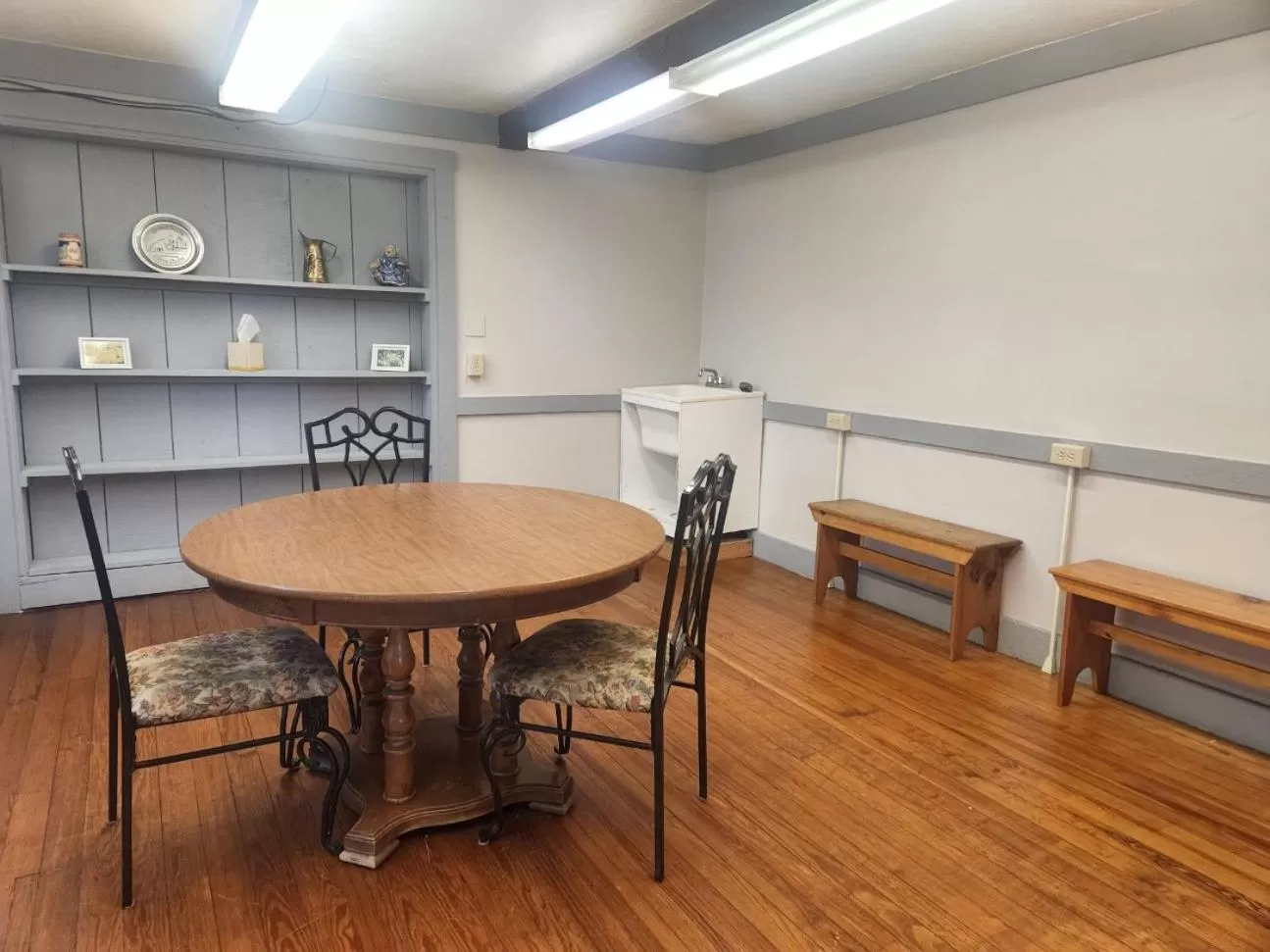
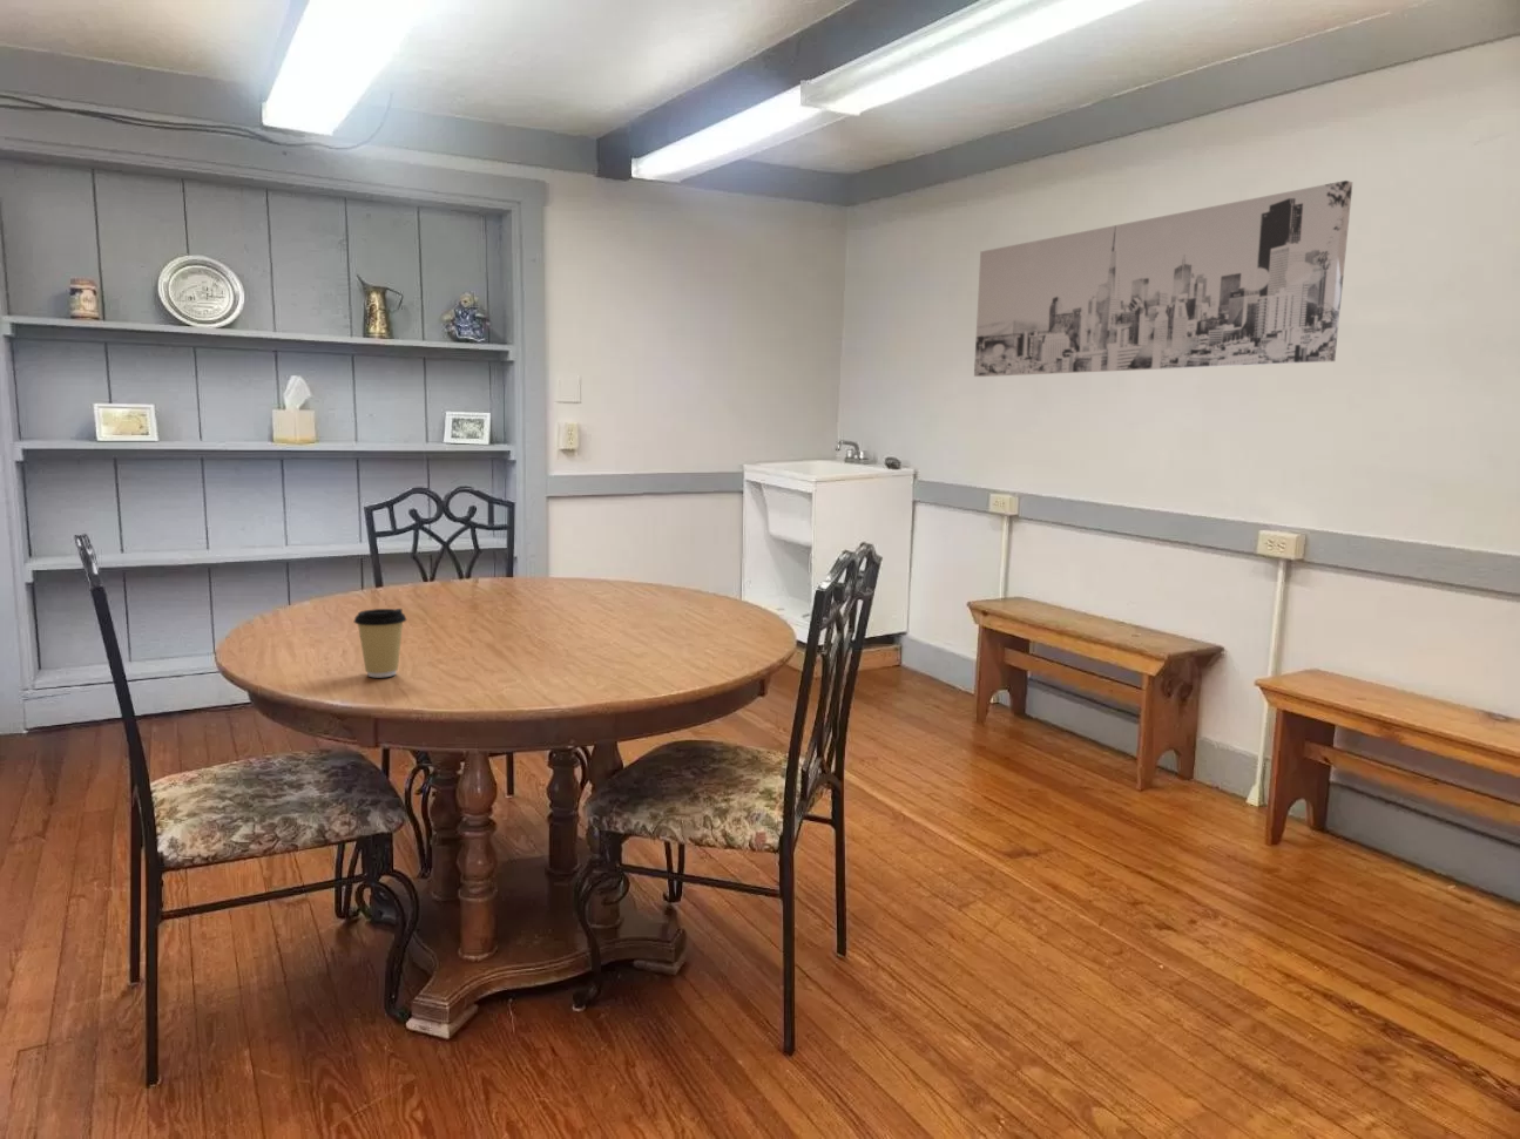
+ wall art (1127, 297)
+ coffee cup (381, 641)
